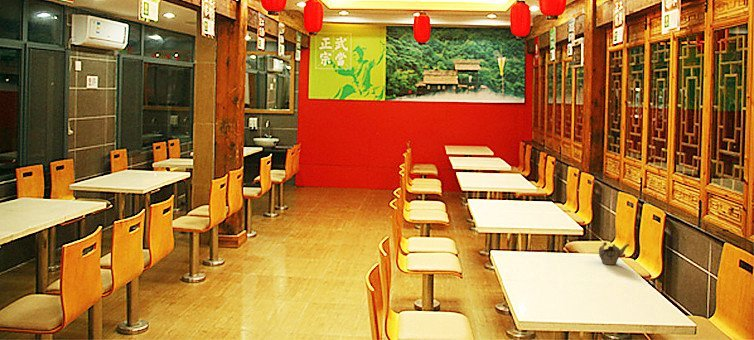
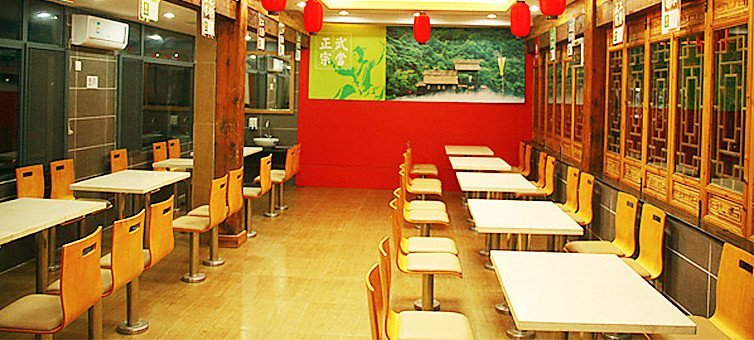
- teapot (613, 253)
